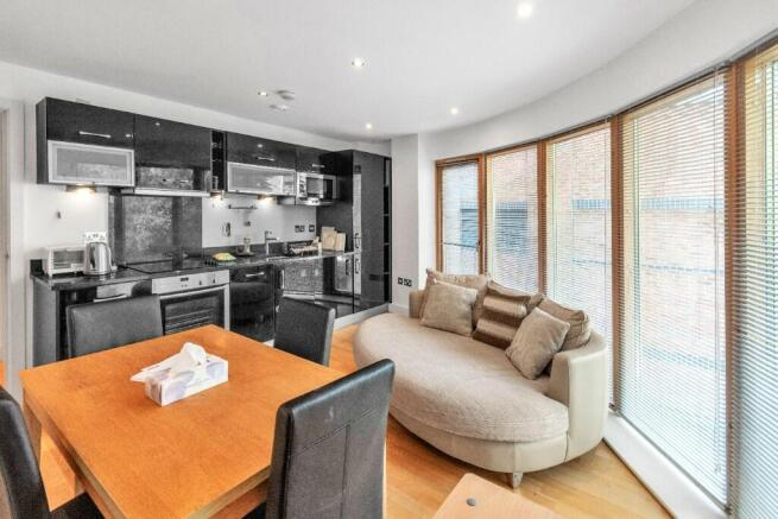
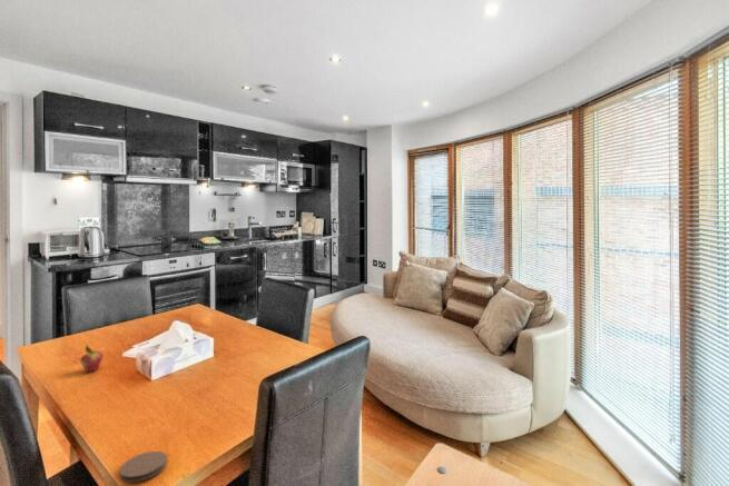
+ coaster (144, 465)
+ fruit (91, 357)
